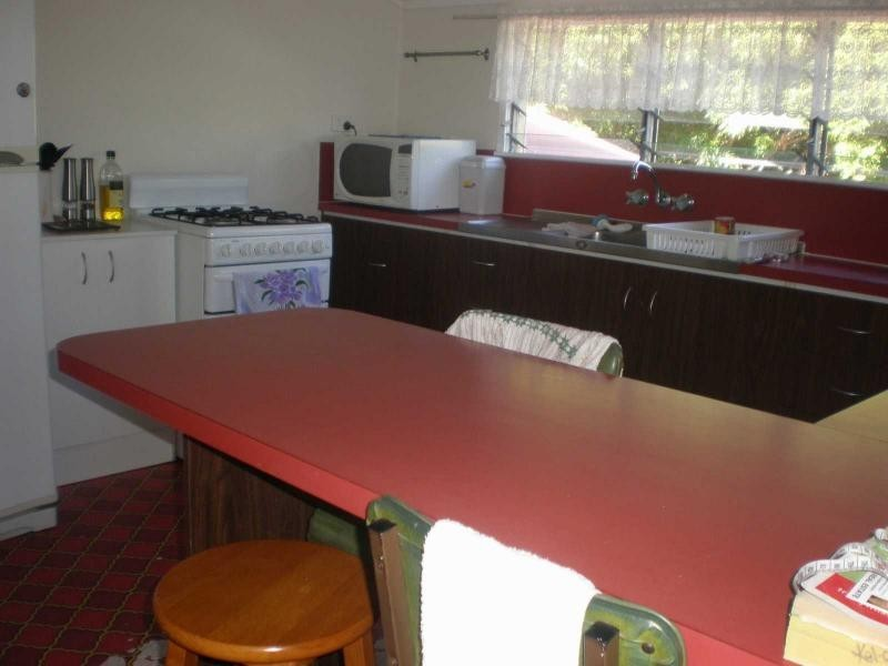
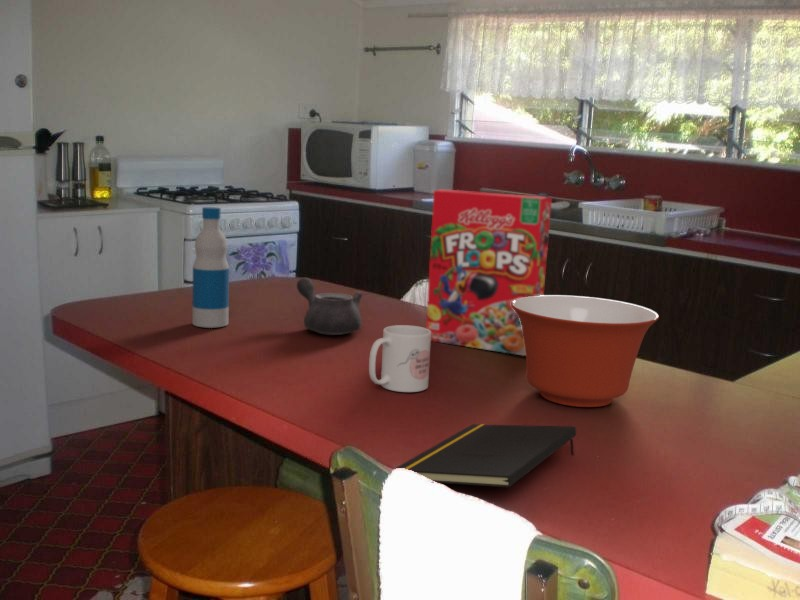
+ bottle (211, 266)
+ teapot (327, 305)
+ mug (397, 359)
+ mixing bowl (579, 352)
+ notepad (488, 452)
+ cereal box (486, 270)
